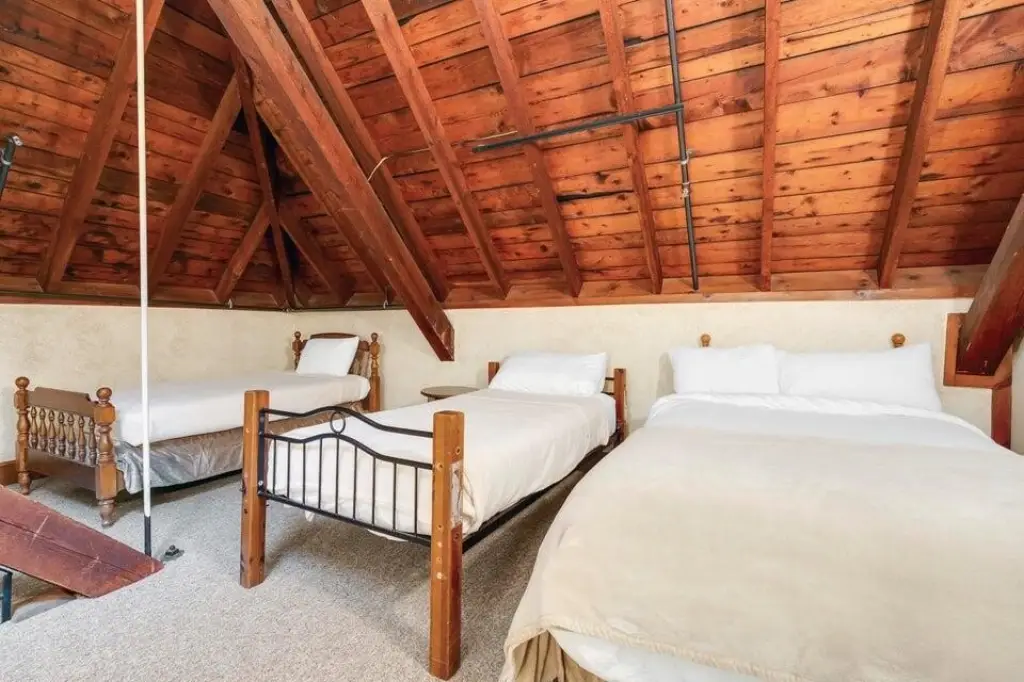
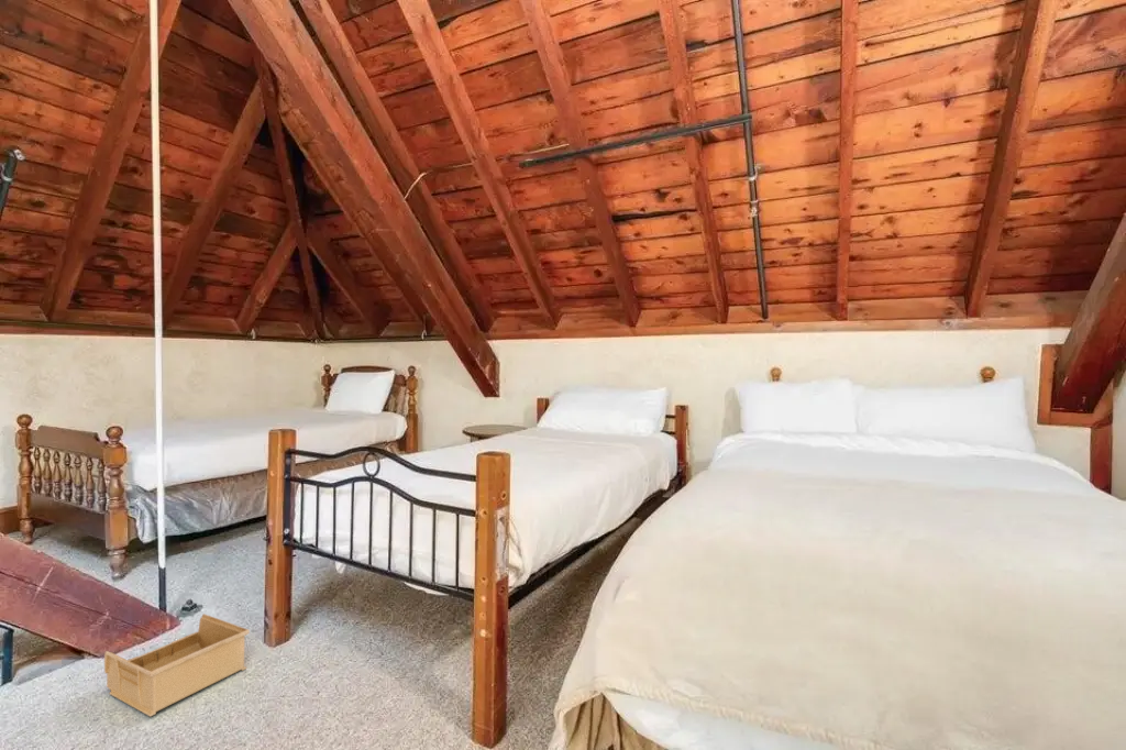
+ storage bin (178, 659)
